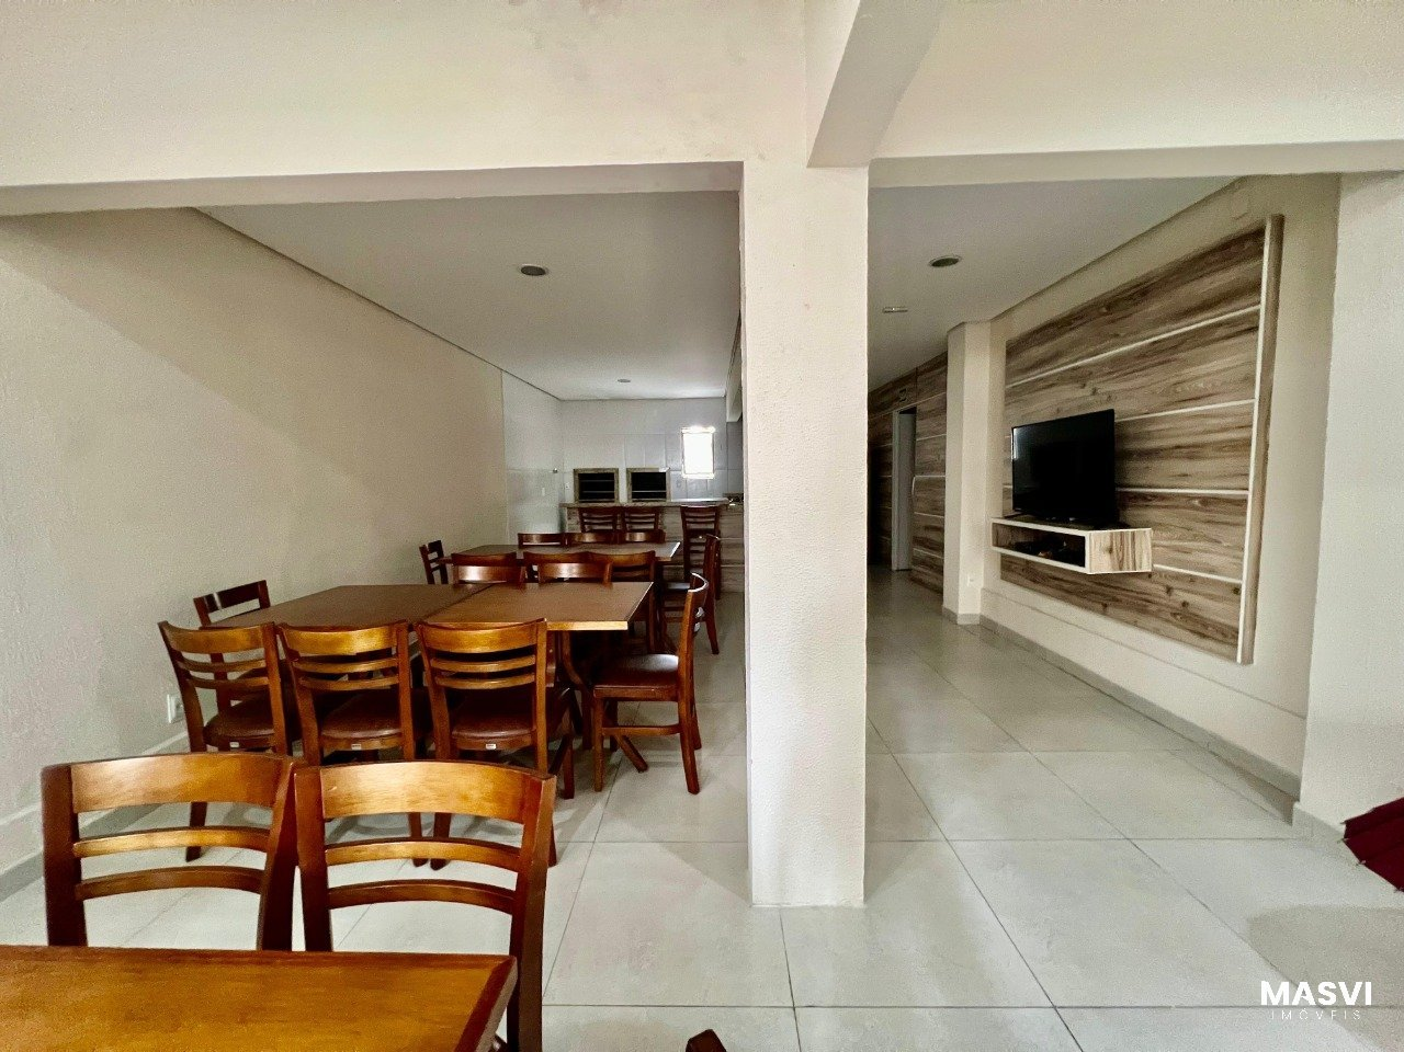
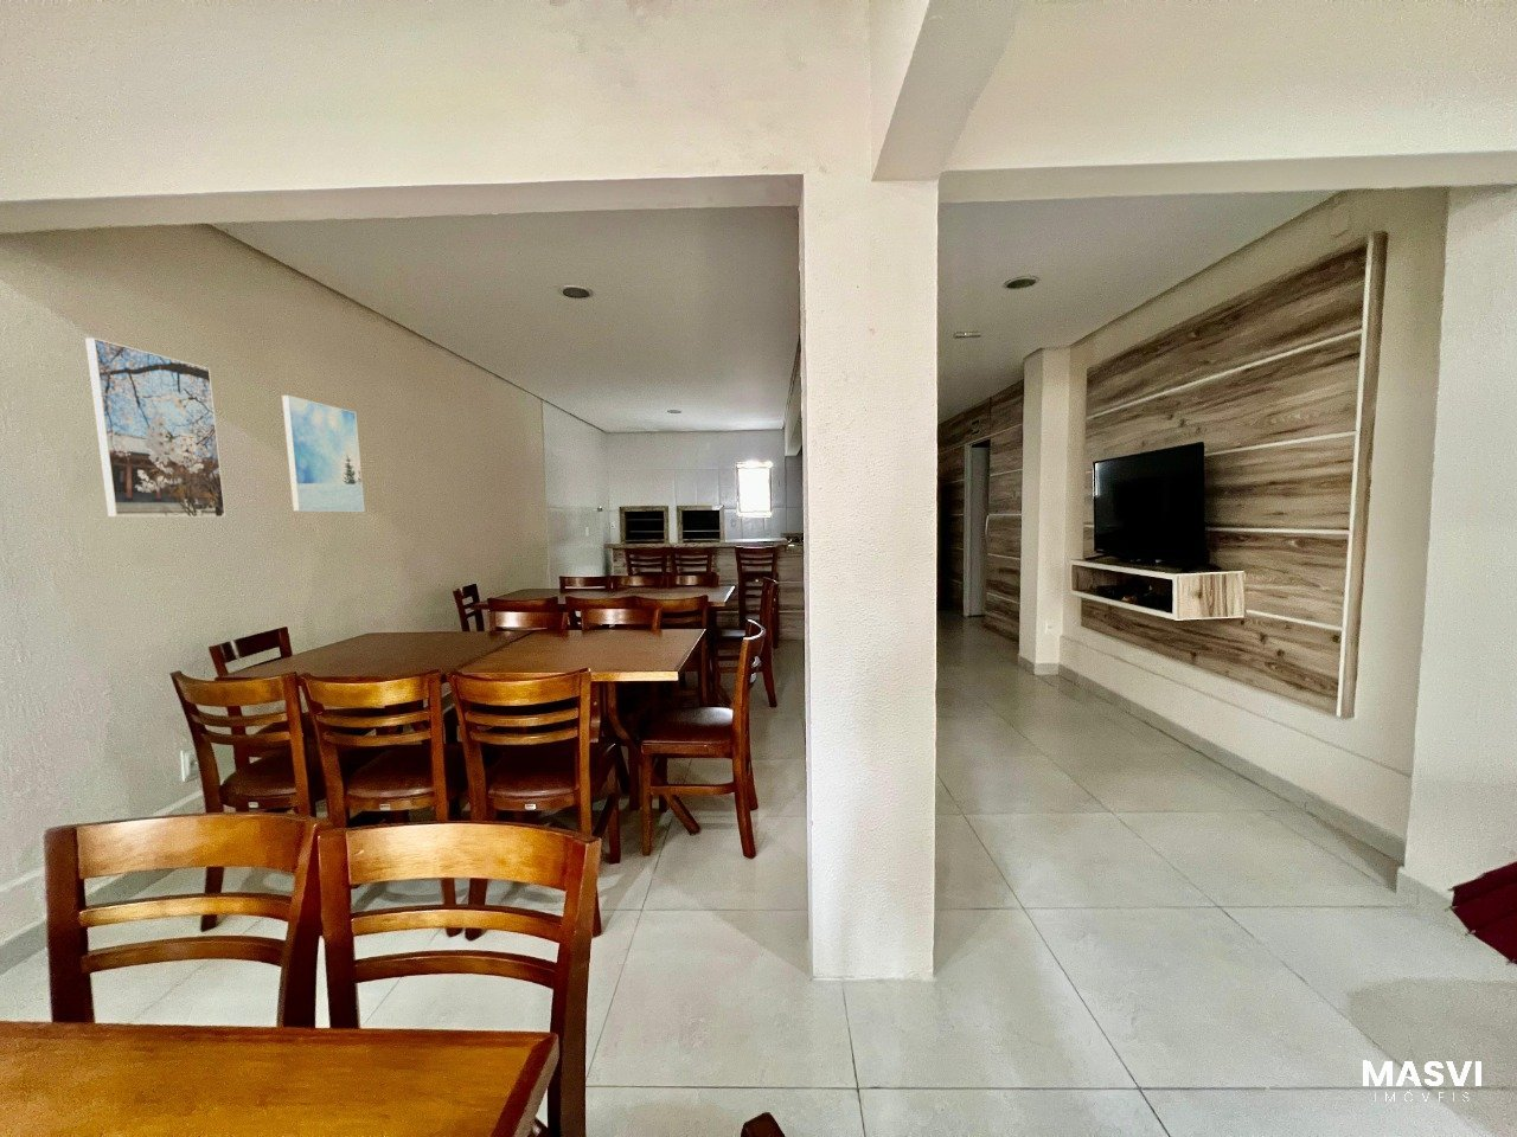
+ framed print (162, 436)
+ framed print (326, 459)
